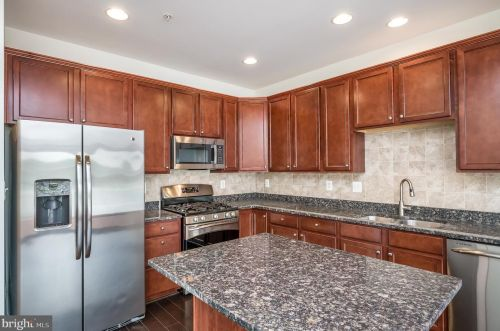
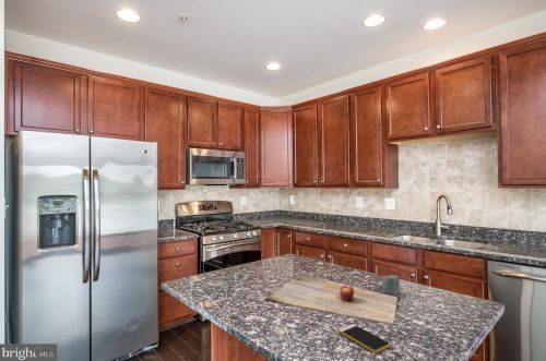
+ cutting board (334, 288)
+ smartphone (363, 337)
